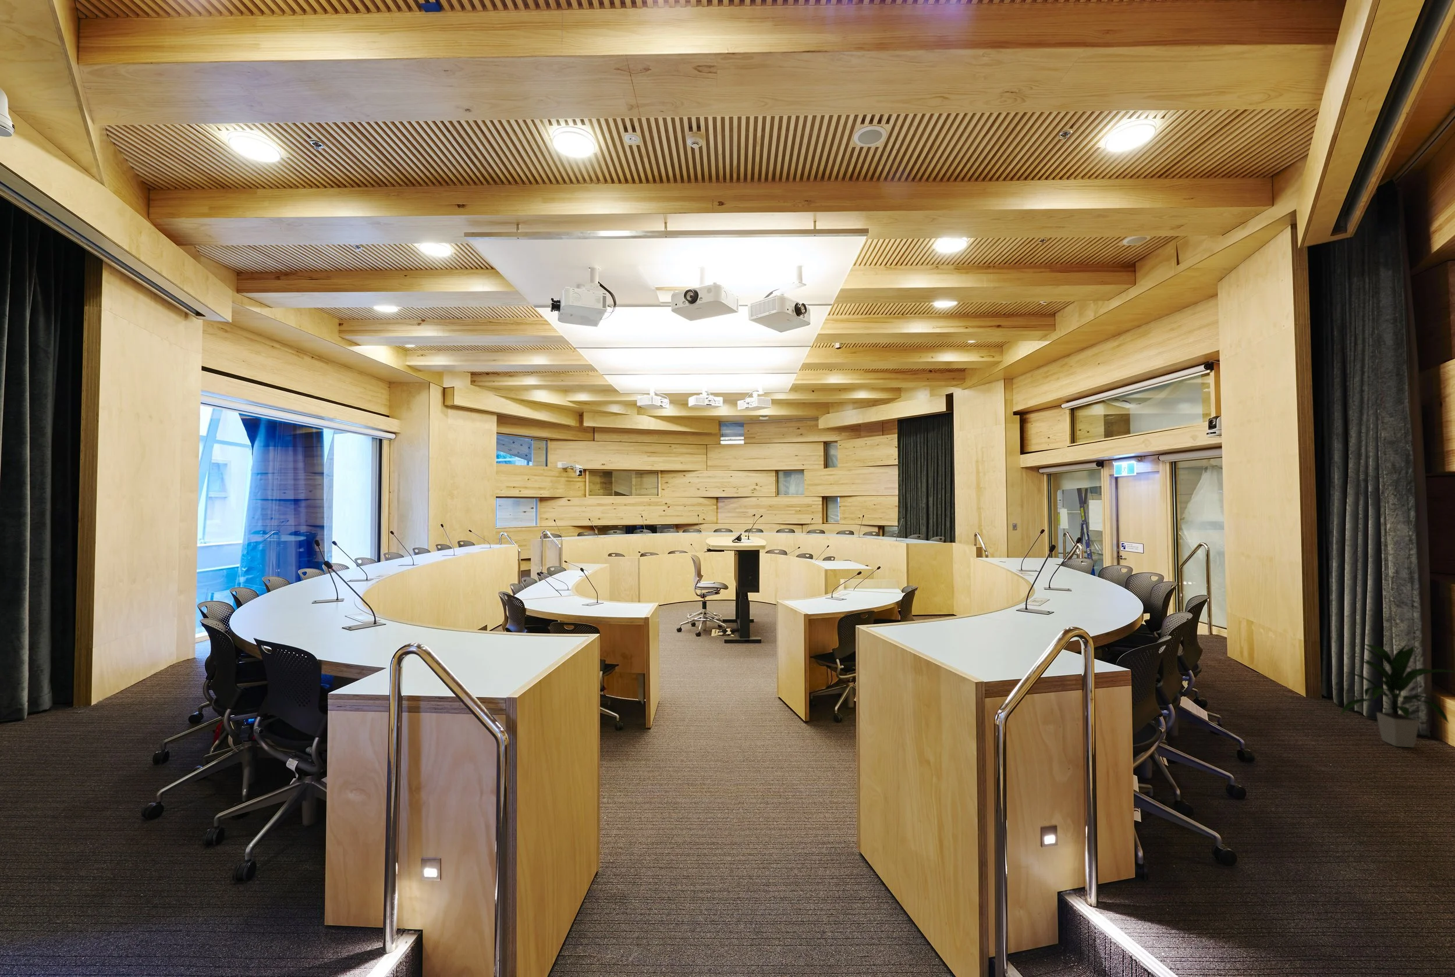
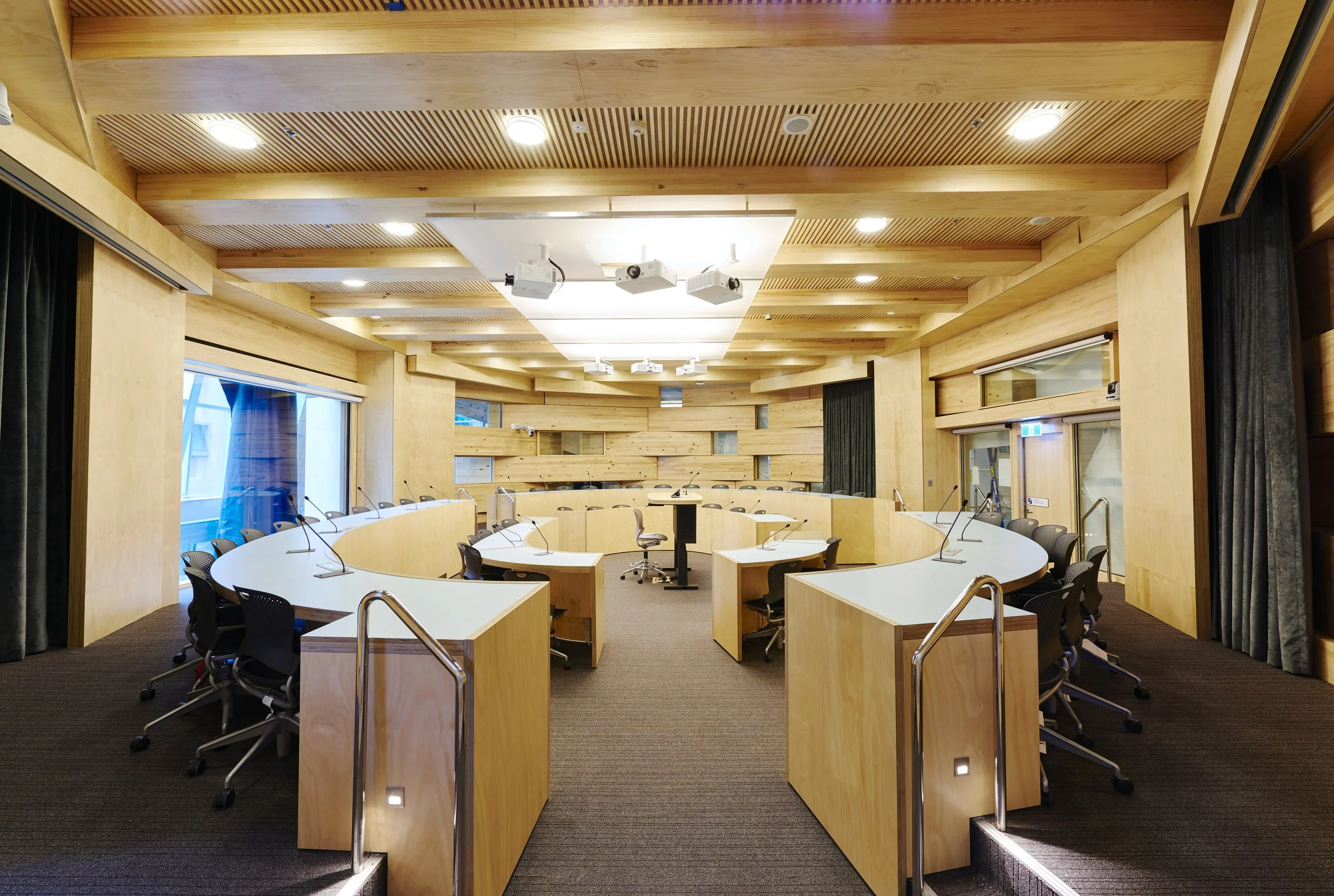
- indoor plant (1391, 691)
